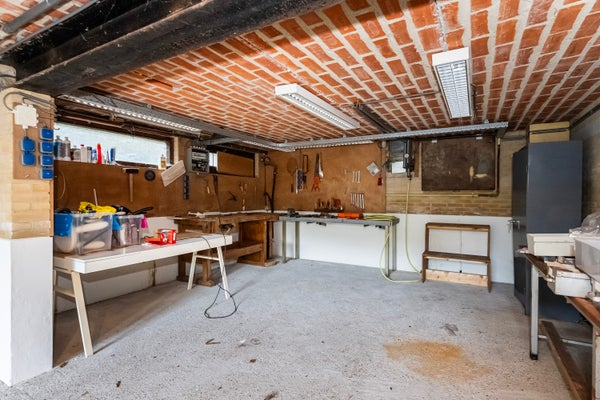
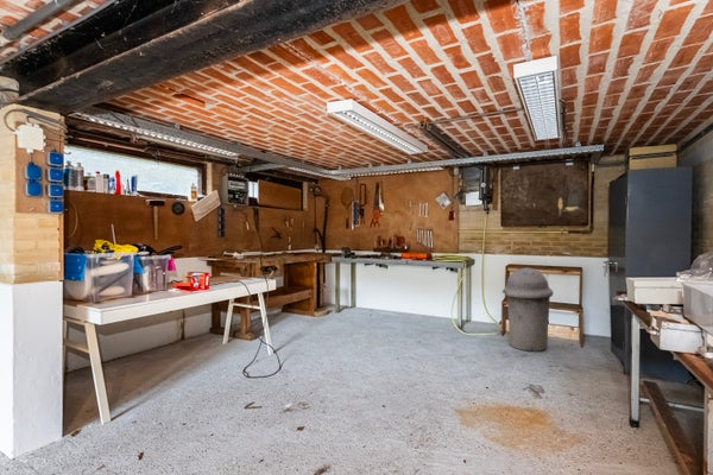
+ trash can (526, 306)
